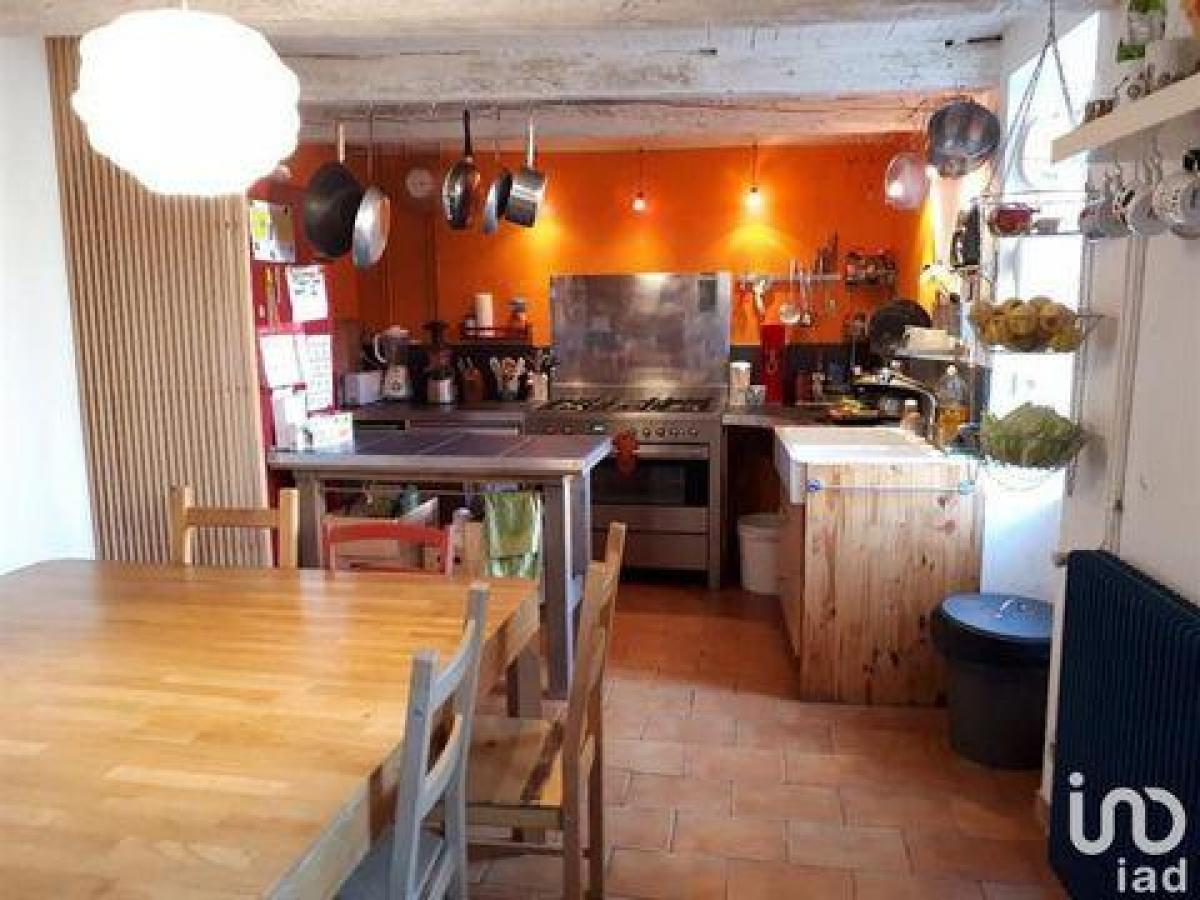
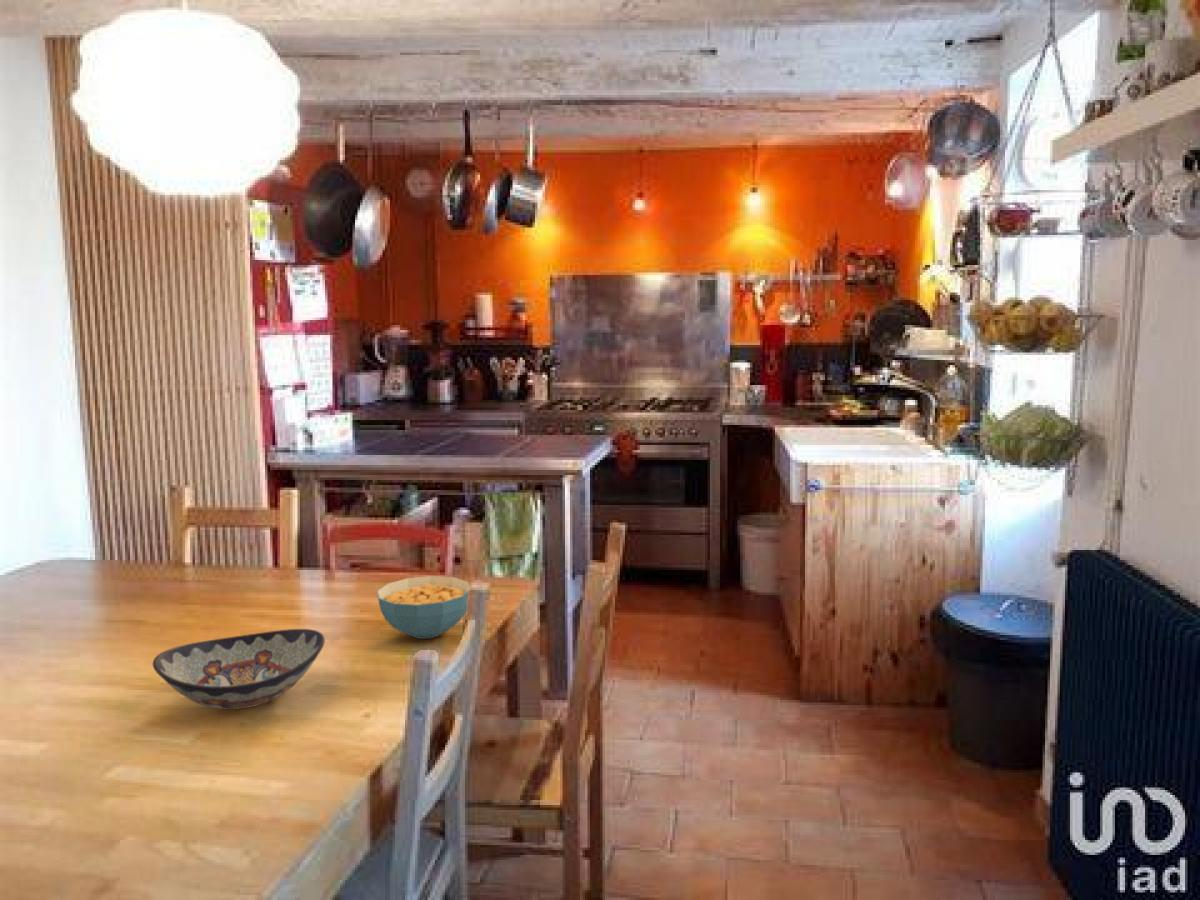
+ cereal bowl (425, 611)
+ decorative bowl (243, 674)
